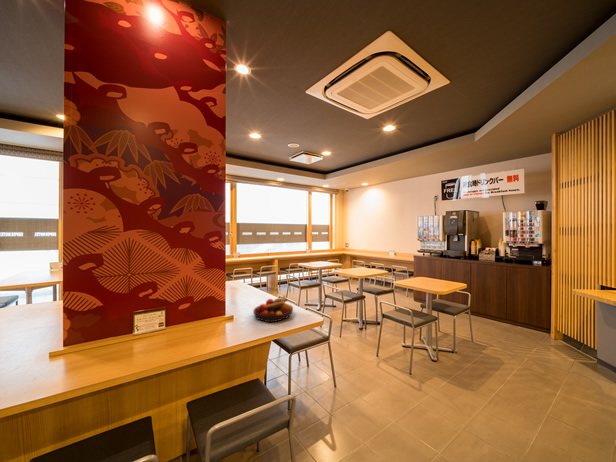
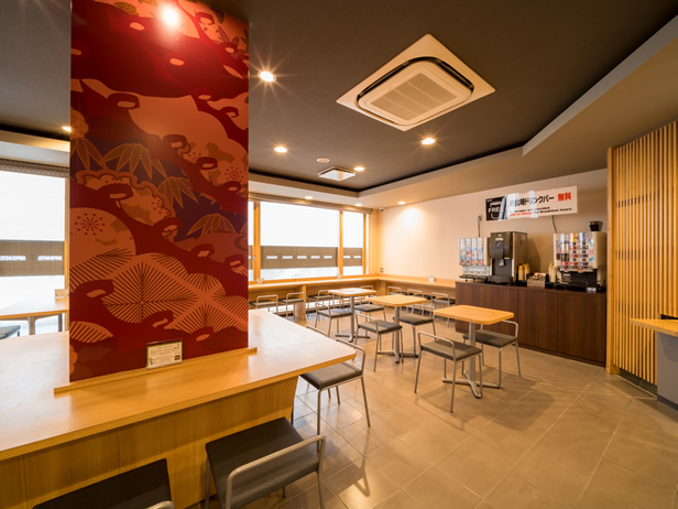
- fruit bowl (273, 306)
